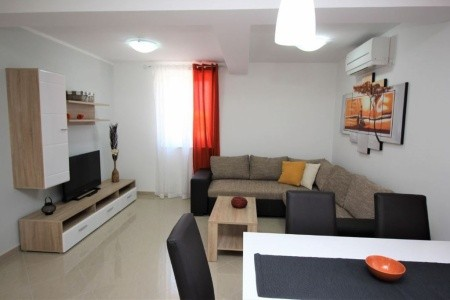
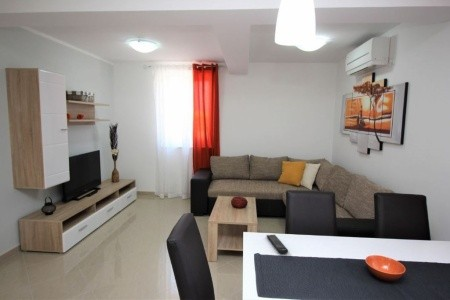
+ remote control (276, 243)
